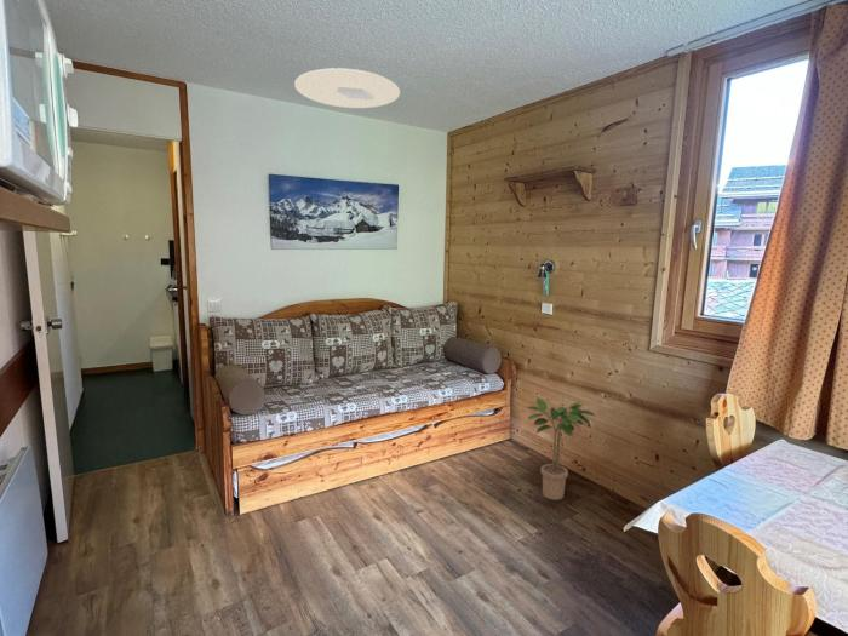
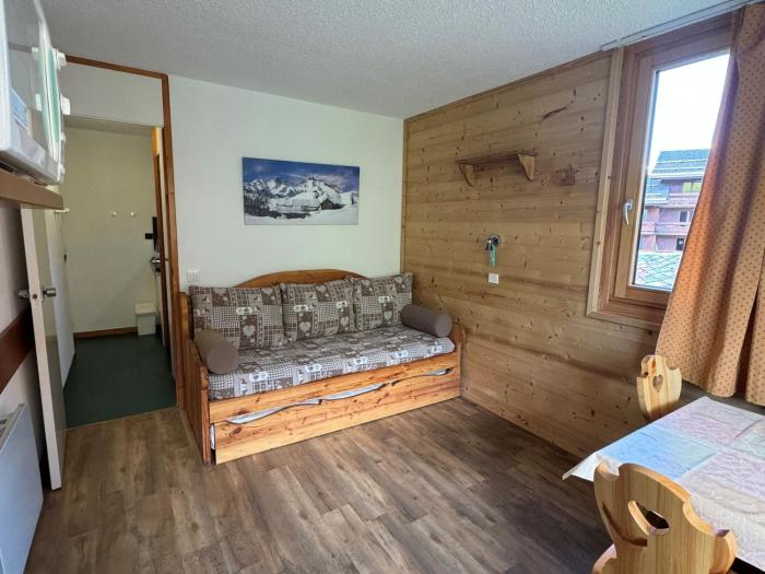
- potted plant (558, 445)
- ceiling light (348, 85)
